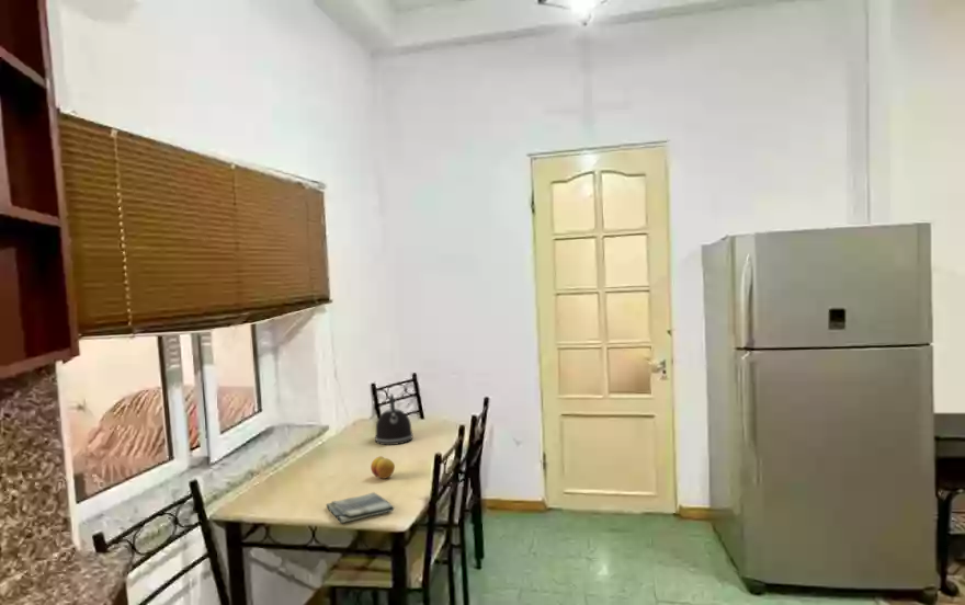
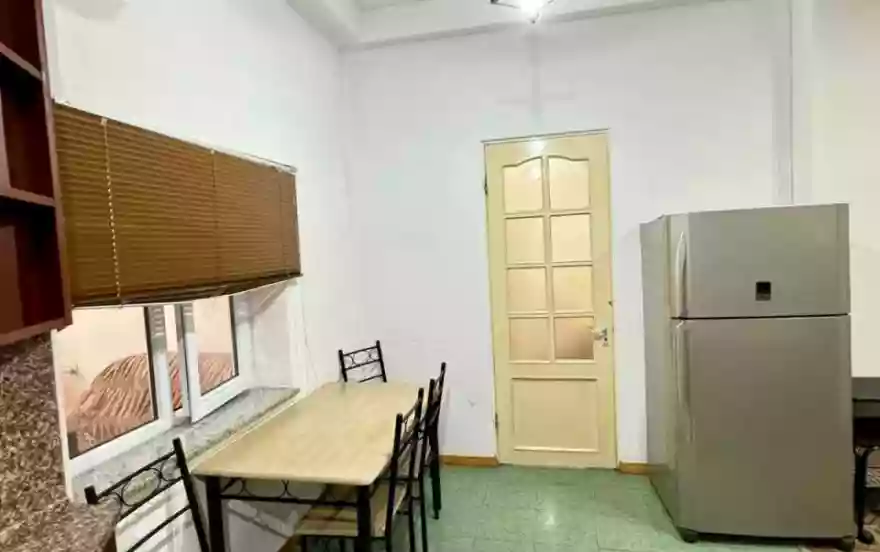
- dish towel (359, 505)
- kettle (393, 416)
- fruit (382, 467)
